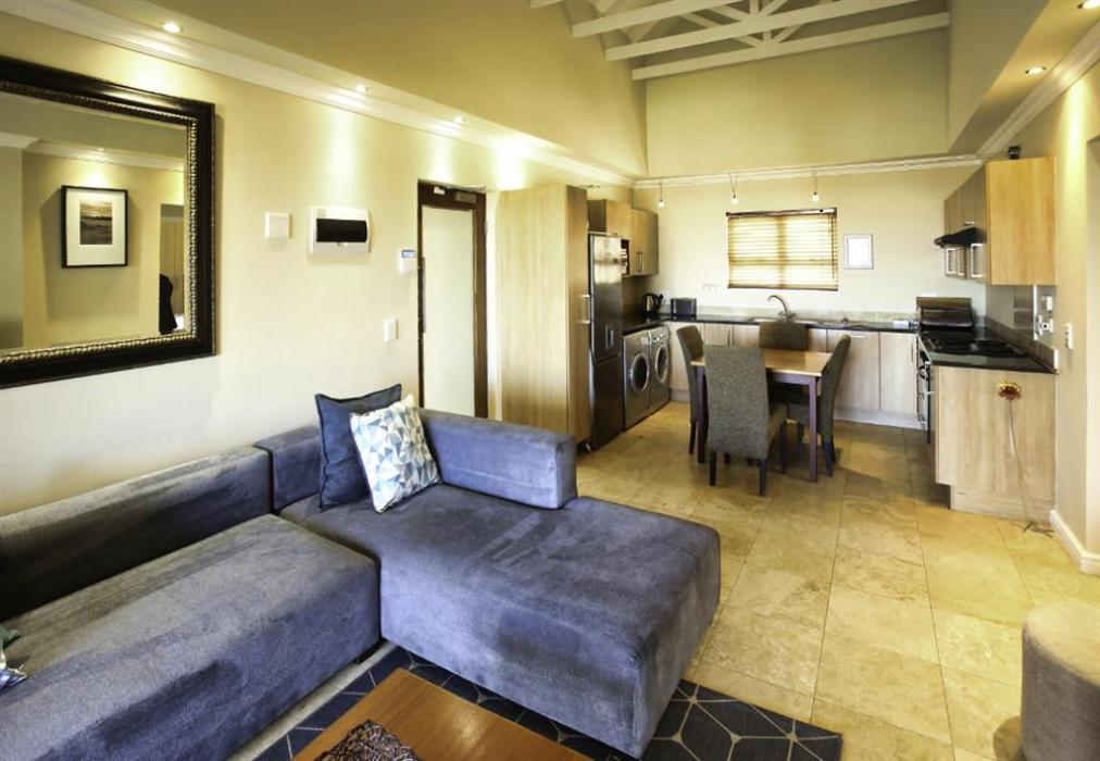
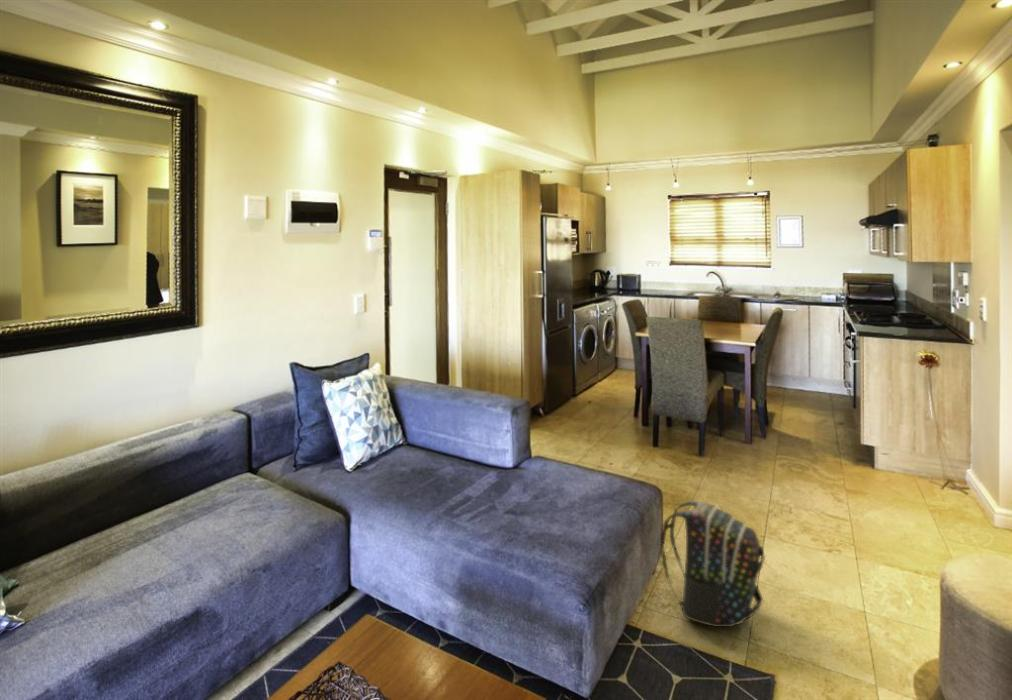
+ backpack (711, 561)
